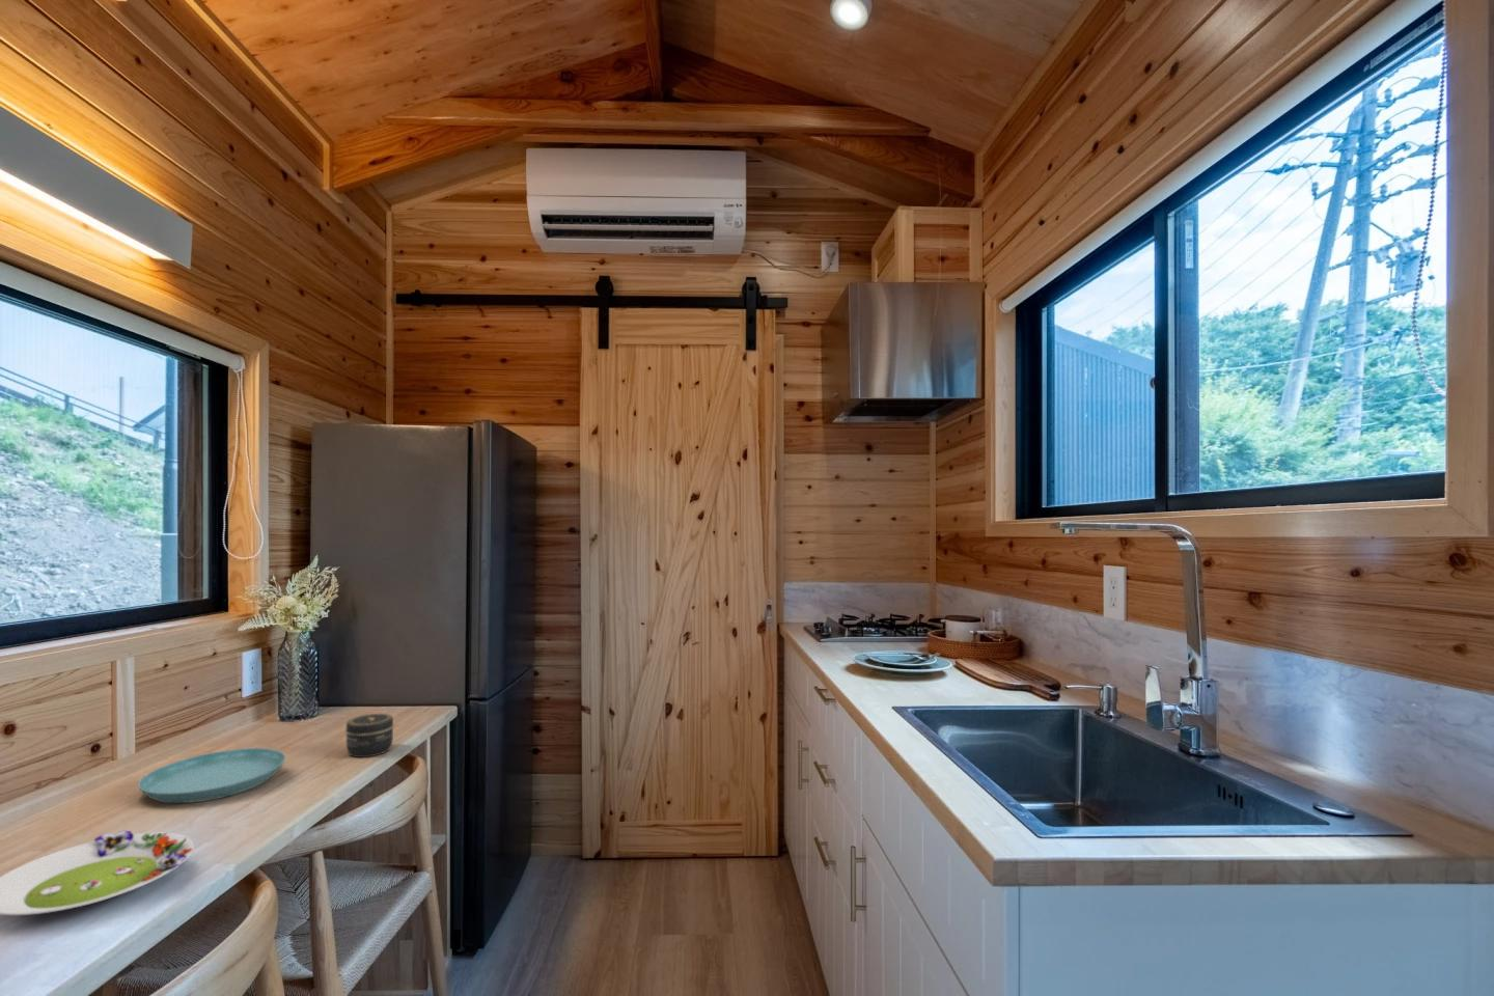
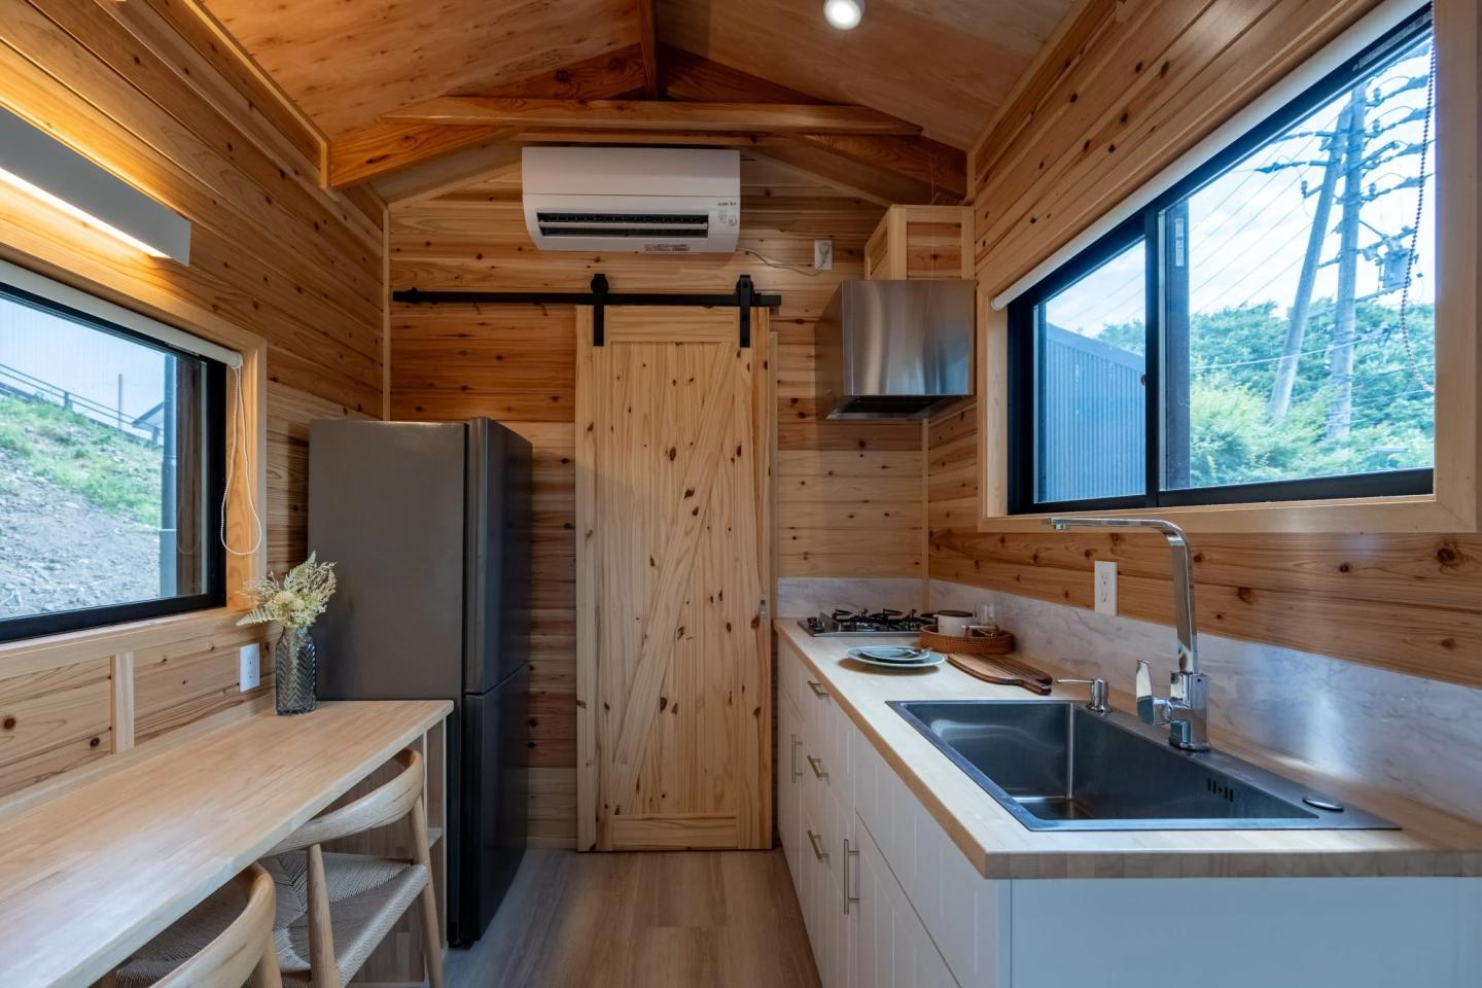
- jar (369, 735)
- saucer (215, 776)
- salad plate (93, 874)
